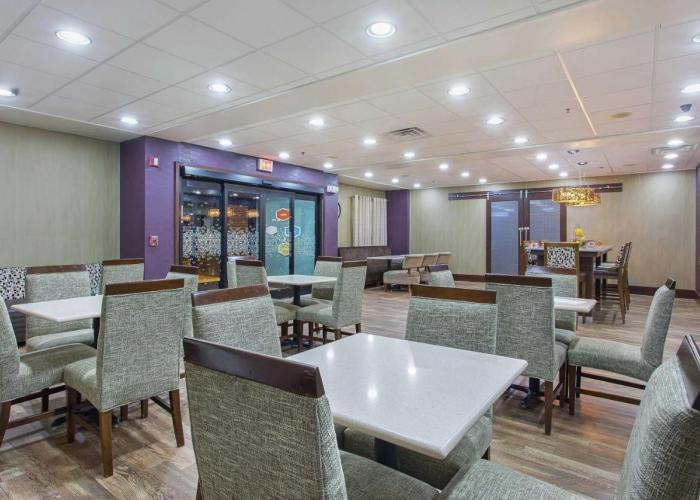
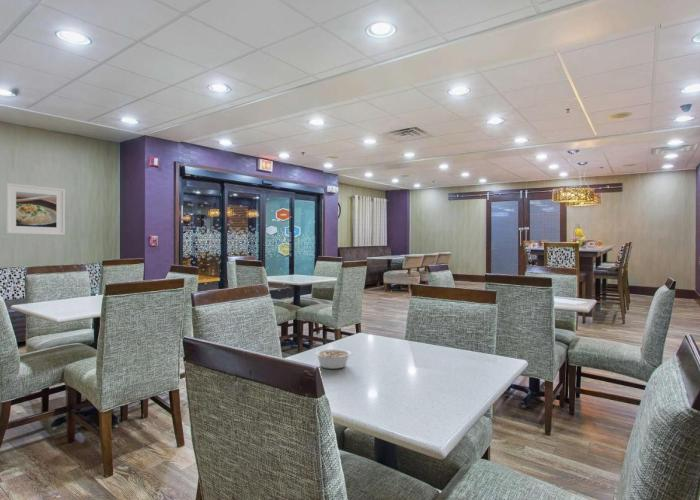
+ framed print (36, 210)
+ legume (334, 358)
